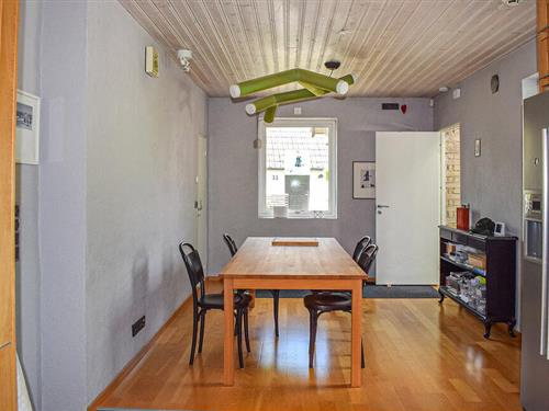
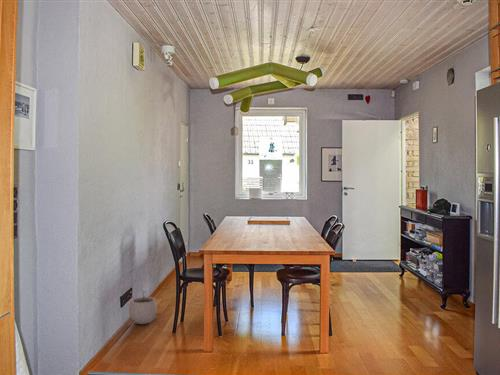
+ plant pot (143, 306)
